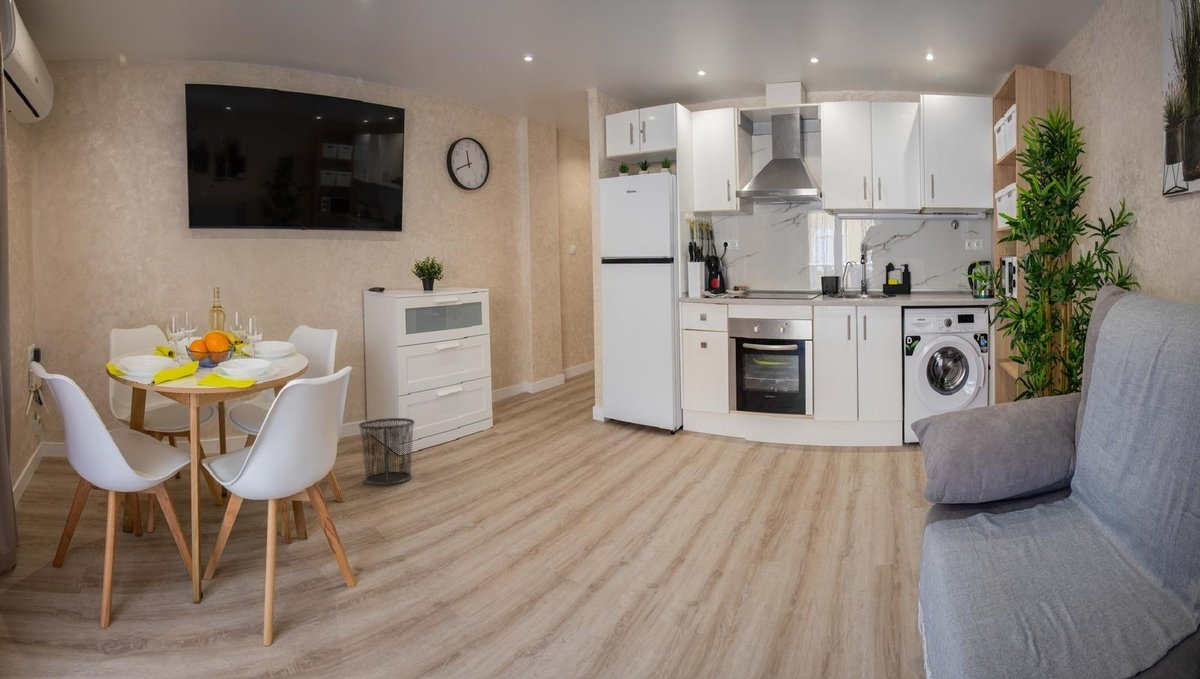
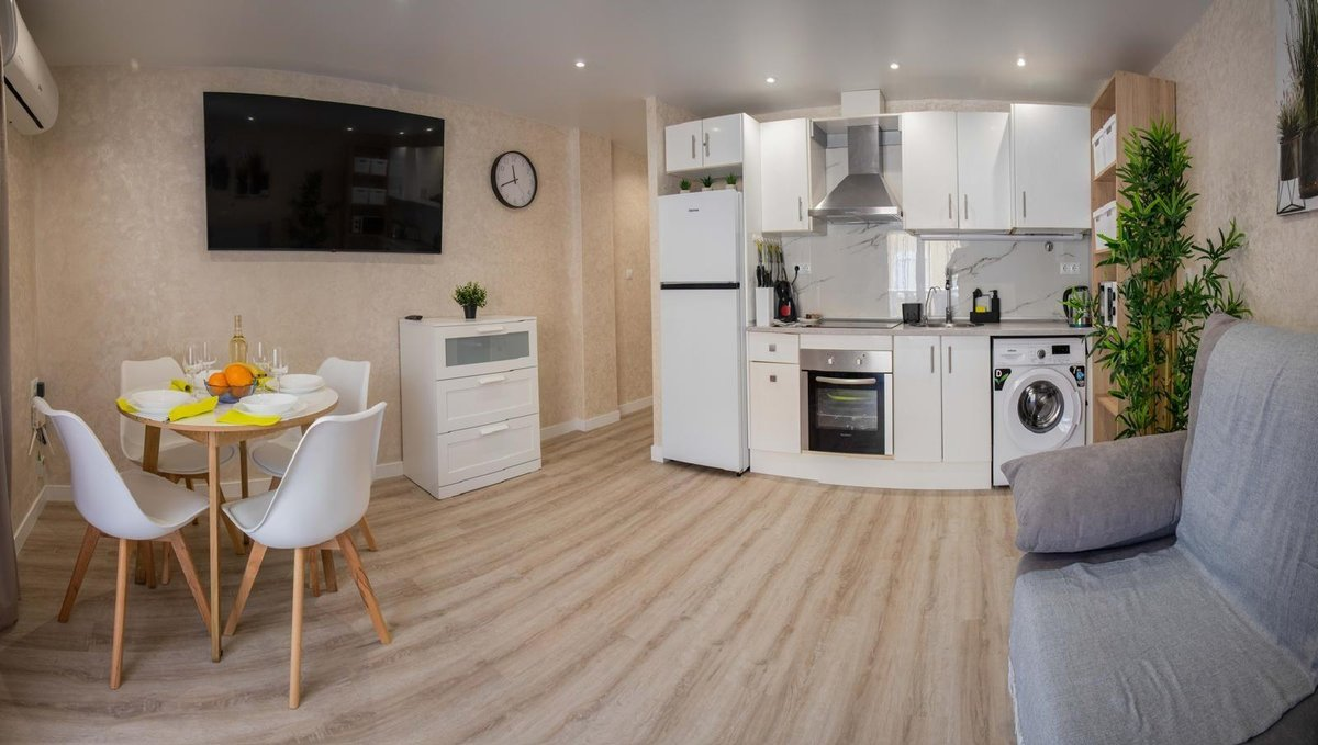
- trash can (387, 450)
